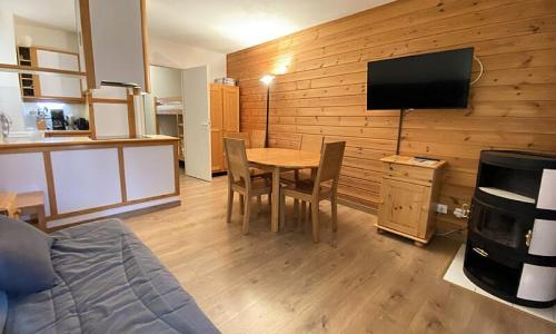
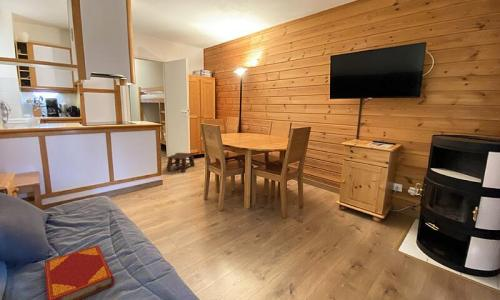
+ hardback book (78, 272)
+ stool (179, 161)
